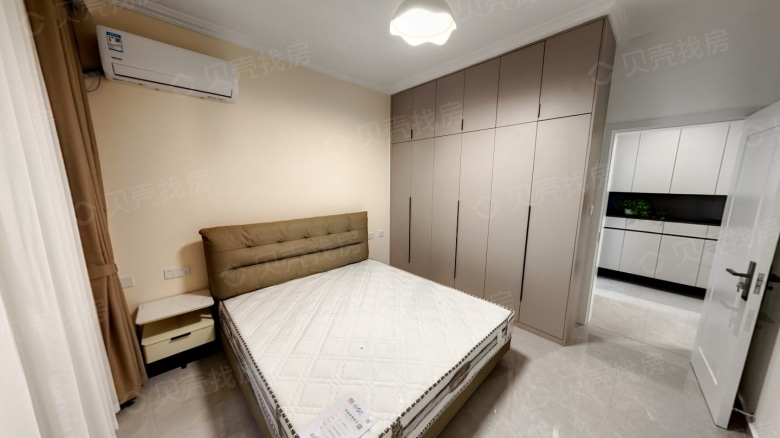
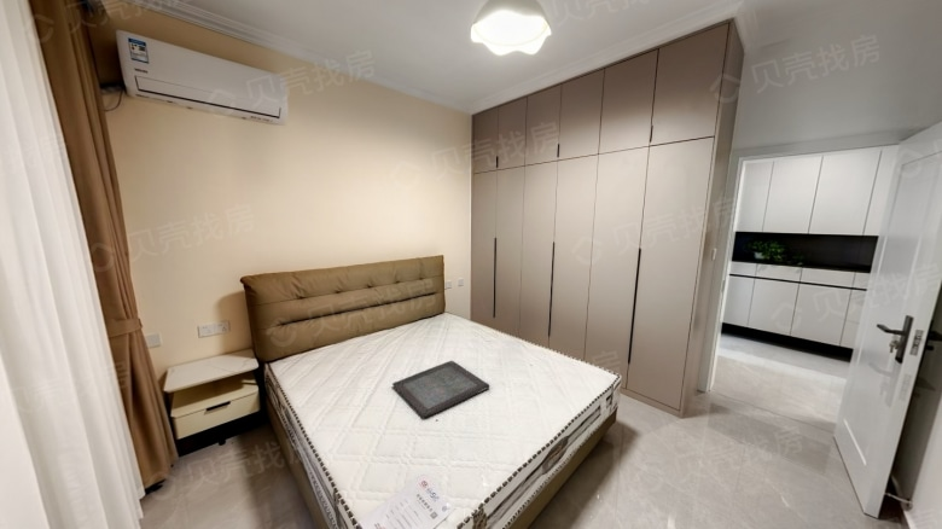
+ serving tray (440, 384)
